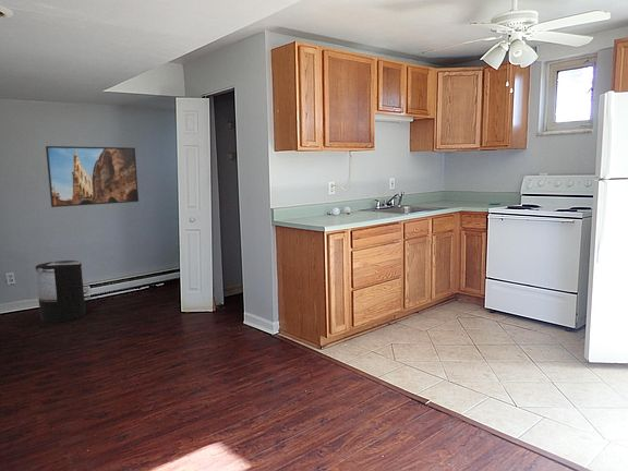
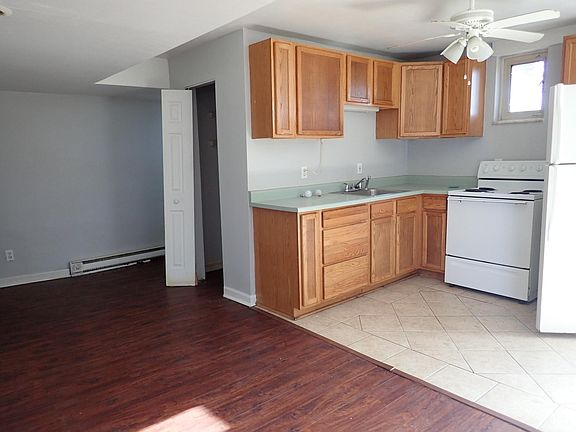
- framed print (95, 176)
- trash can (61, 290)
